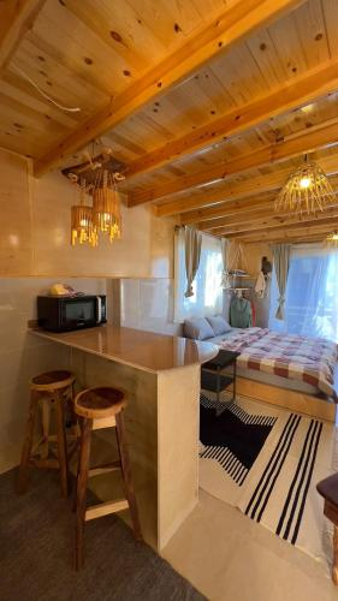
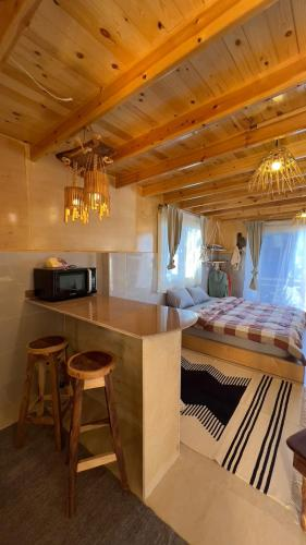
- nightstand (208, 377)
